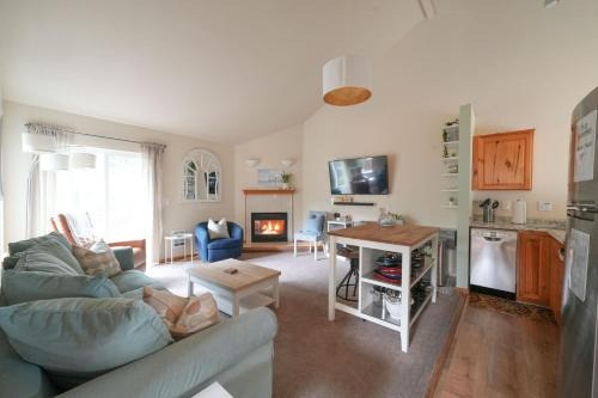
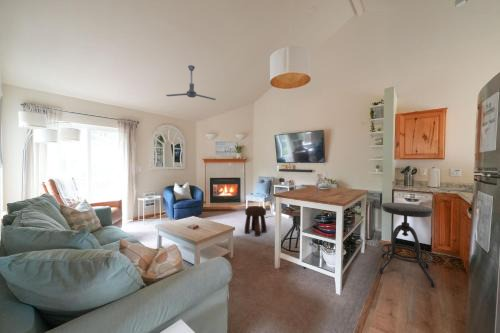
+ stool (405, 235)
+ stool (255, 219)
+ ceiling fan (191, 78)
